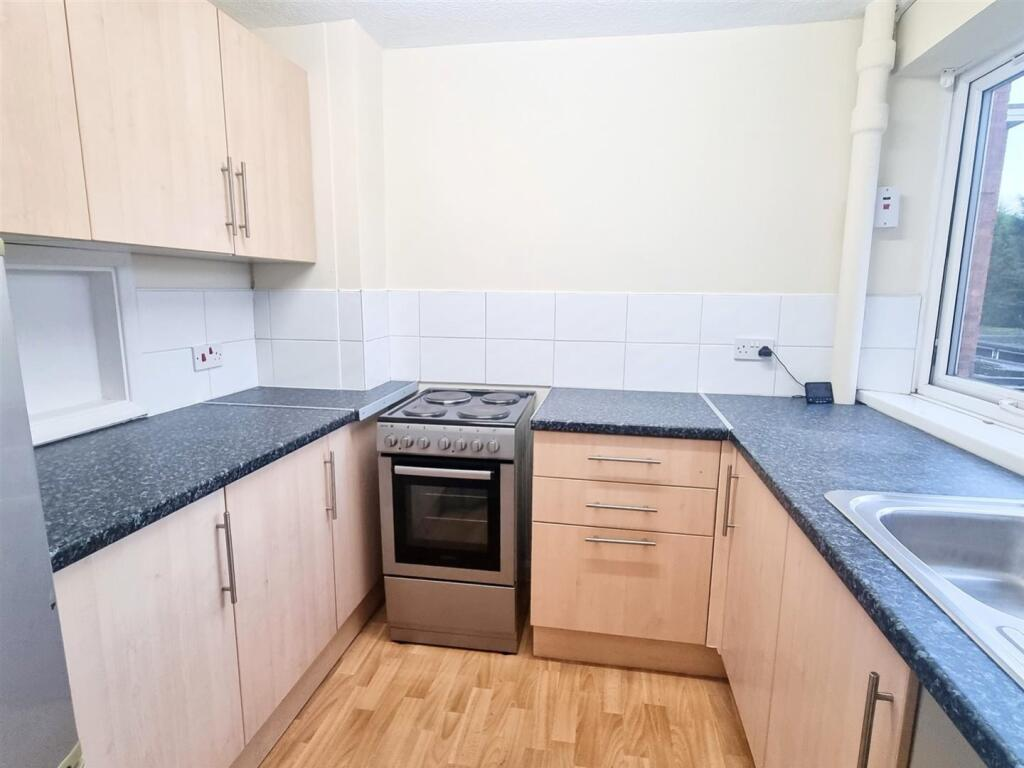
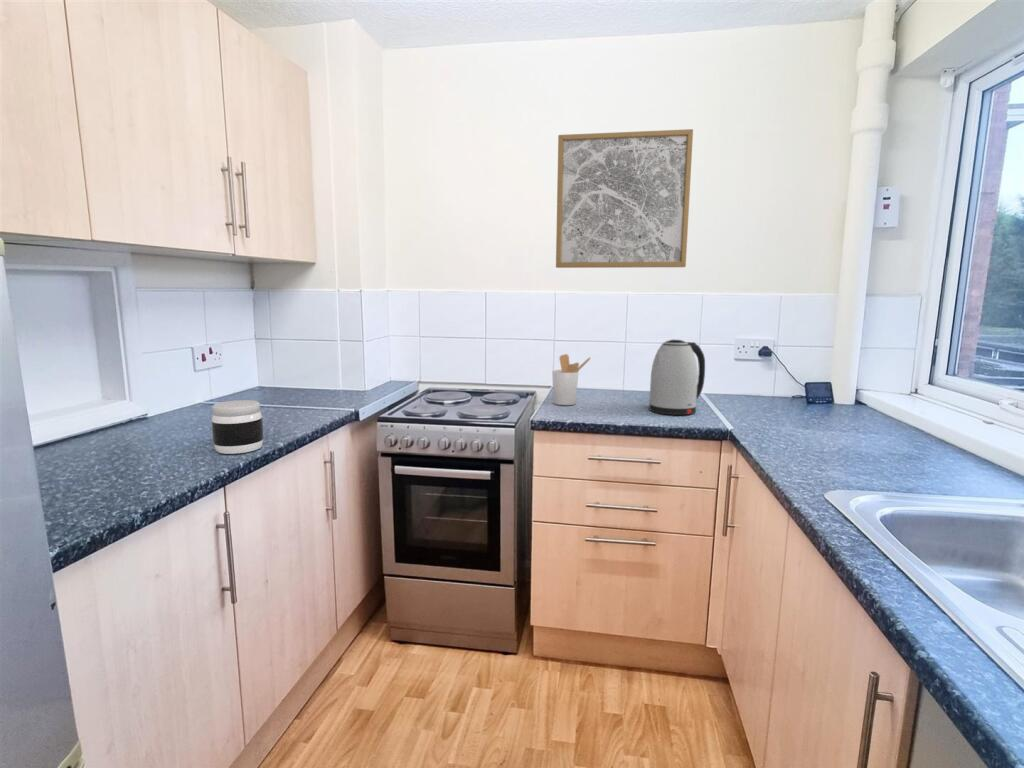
+ utensil holder (572, 379)
+ jar (237, 426)
+ wall art (621, 201)
+ kettle (680, 374)
